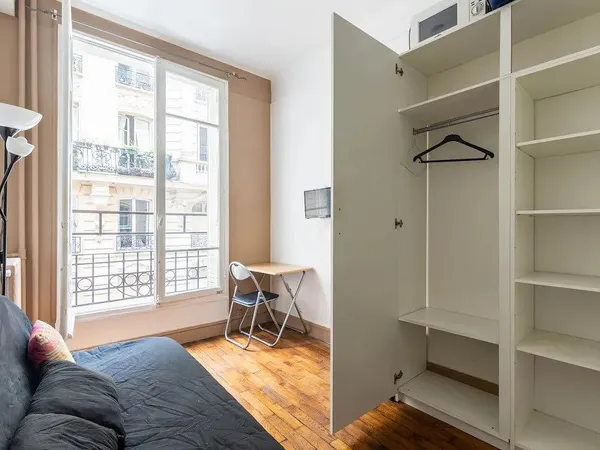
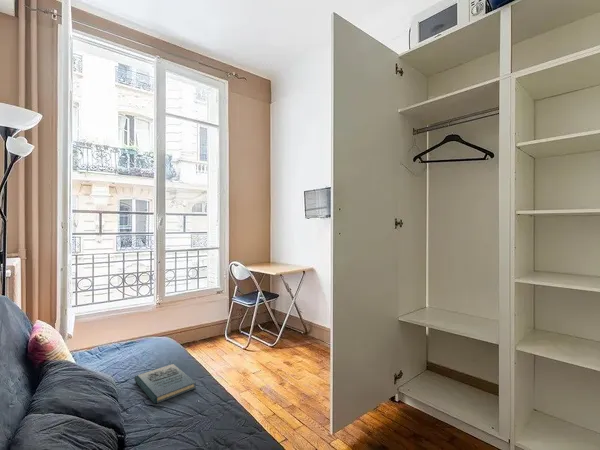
+ book (164, 382)
